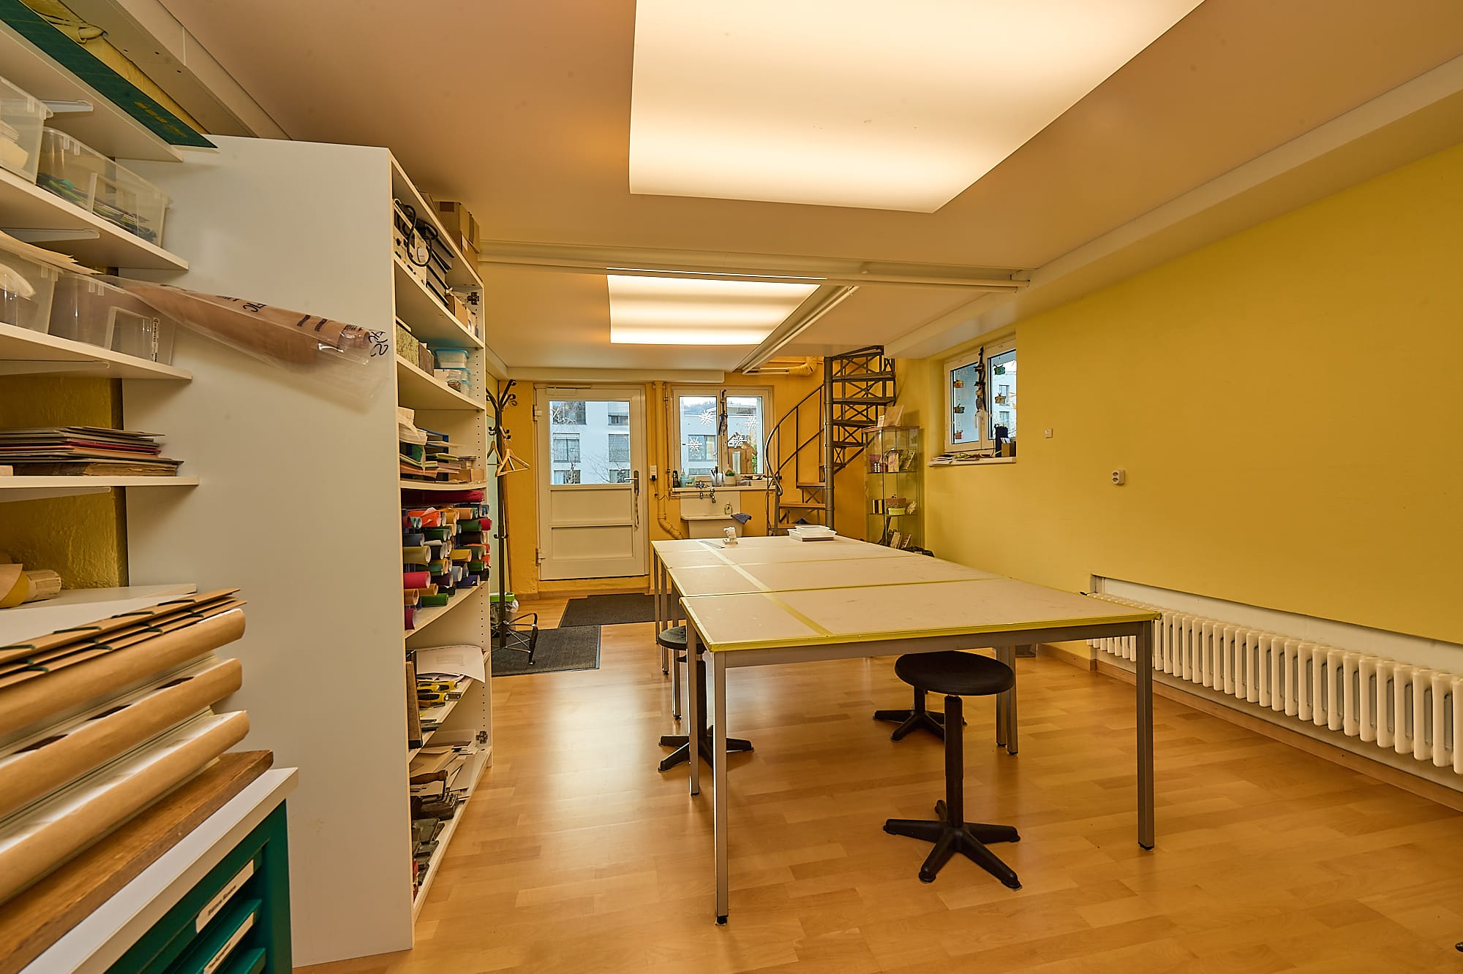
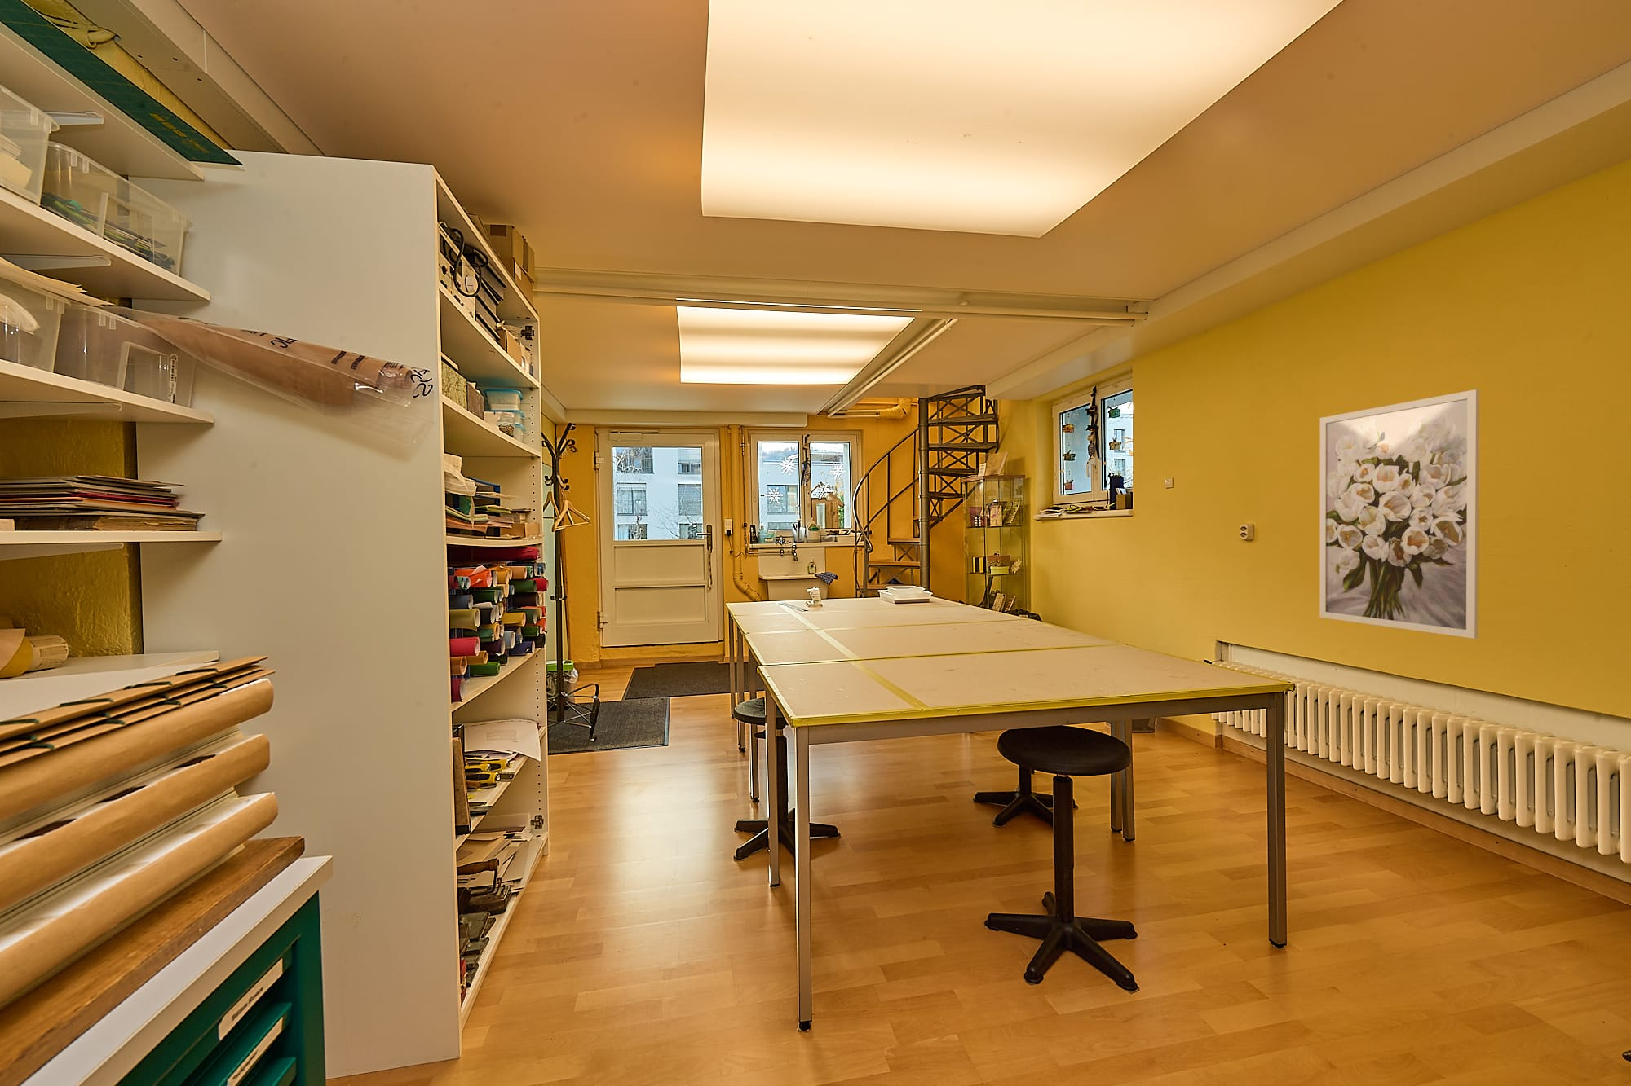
+ wall art (1390, 515)
